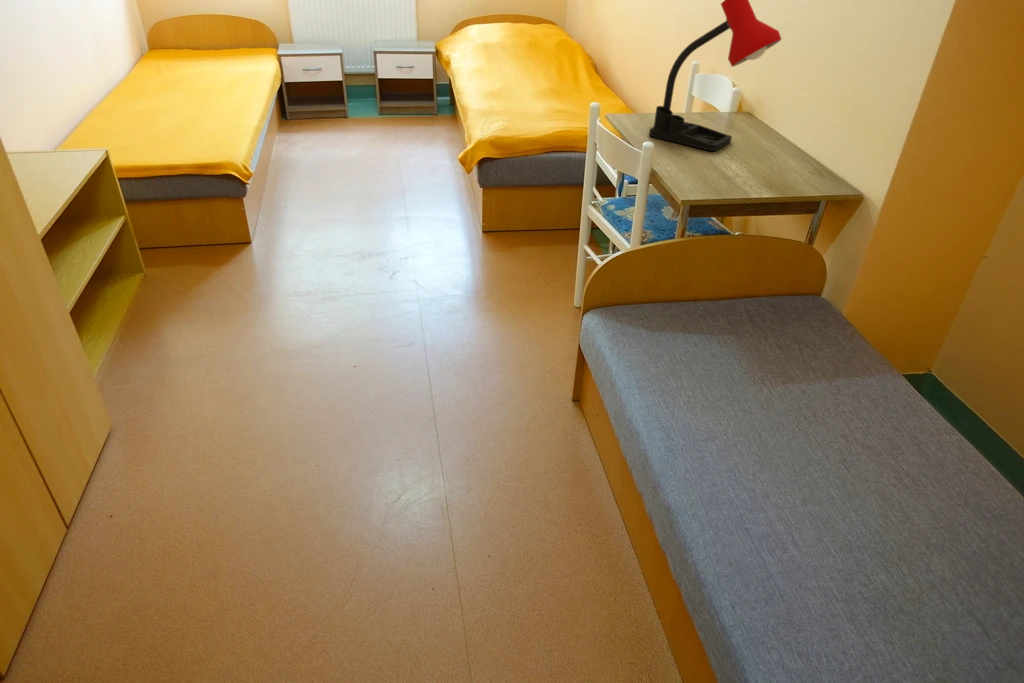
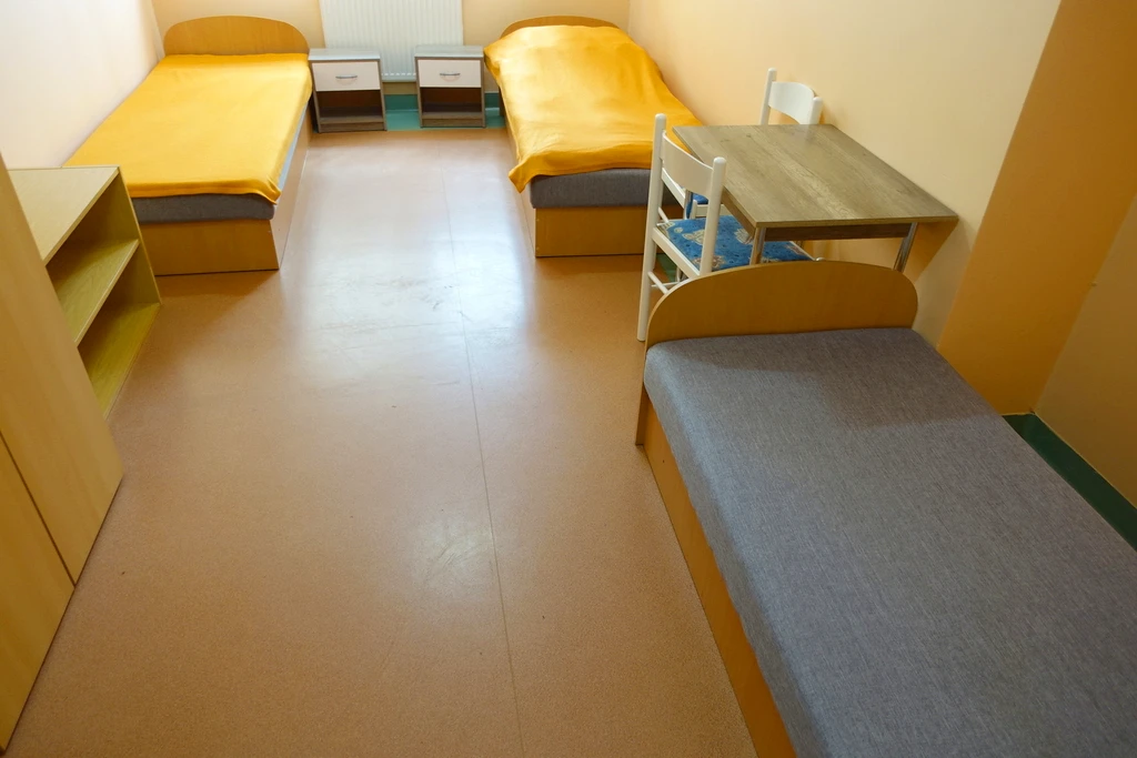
- desk lamp (729, 61)
